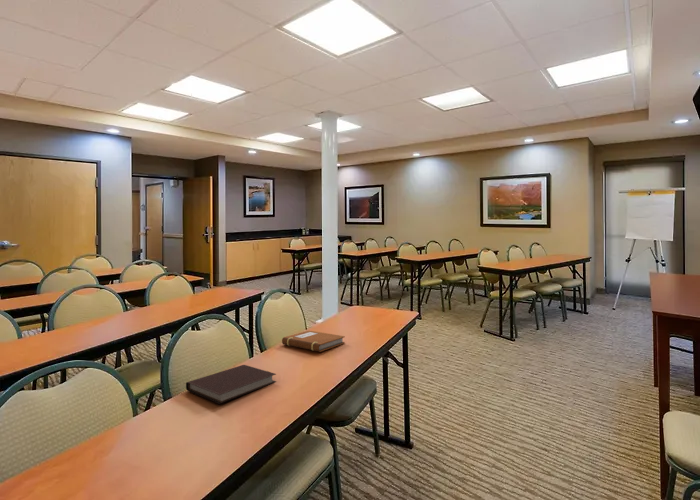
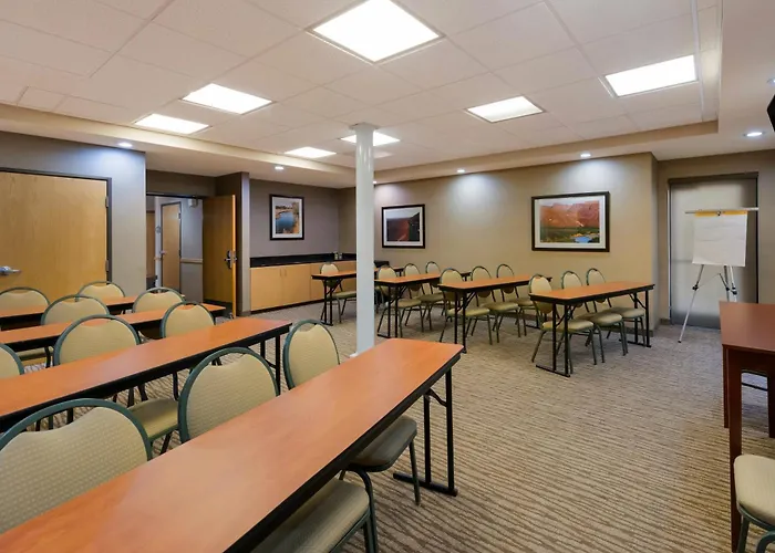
- notebook (312, 340)
- notebook (232, 381)
